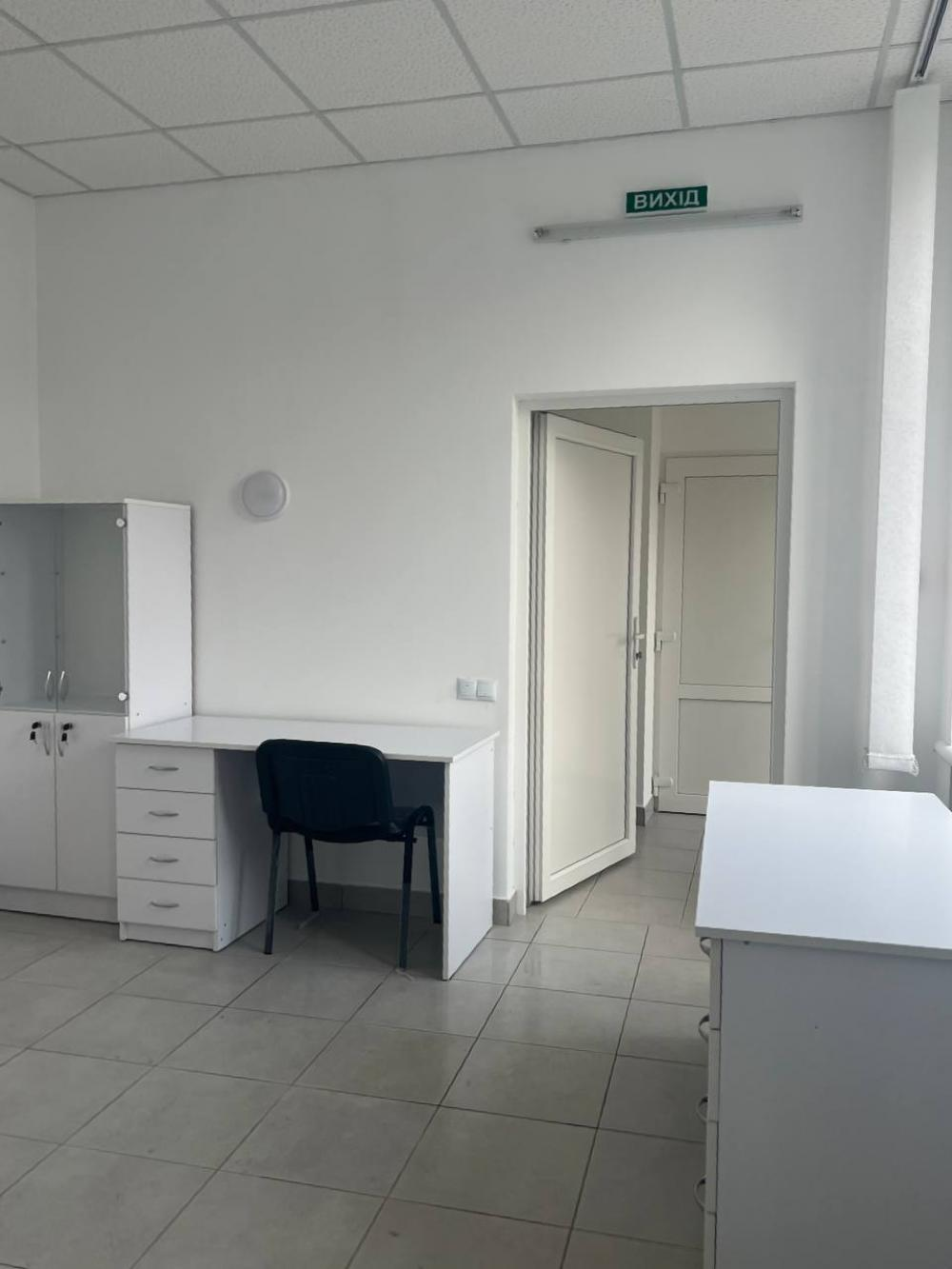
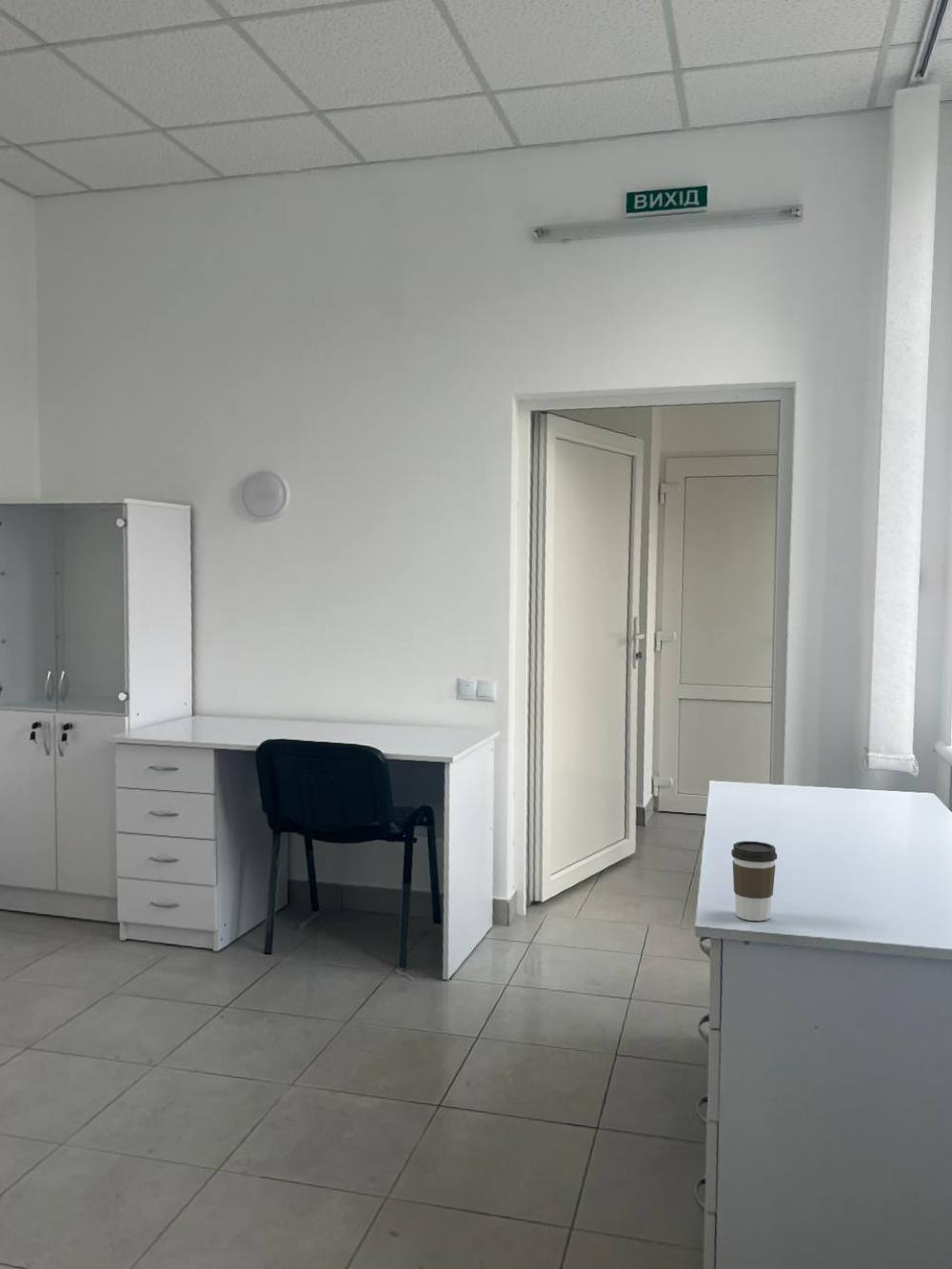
+ coffee cup (753, 881)
